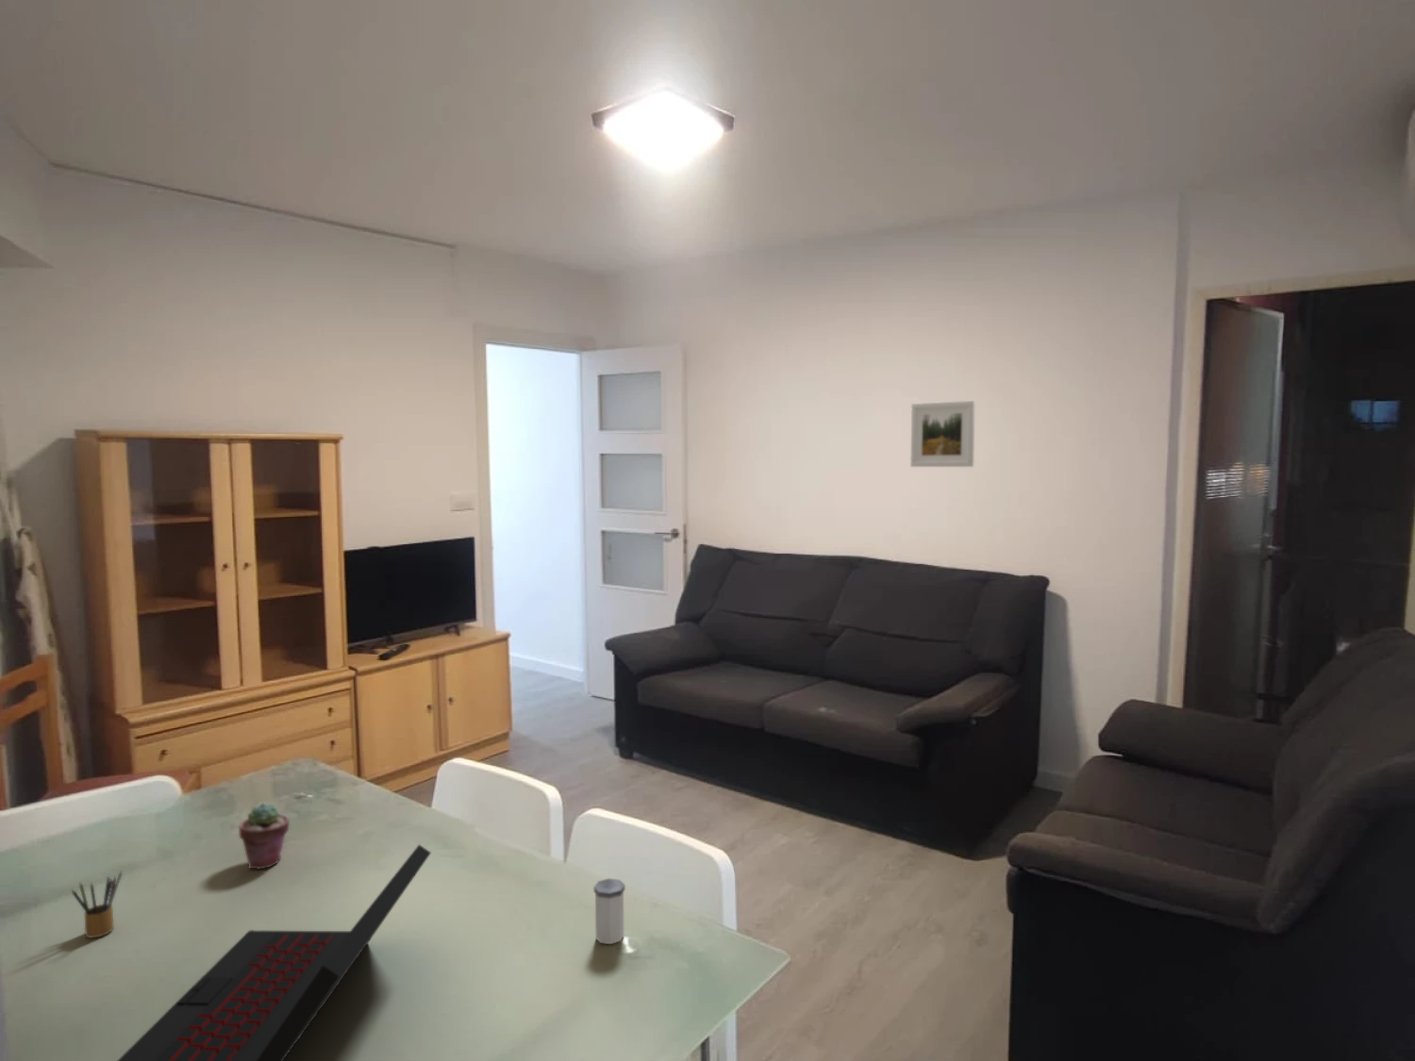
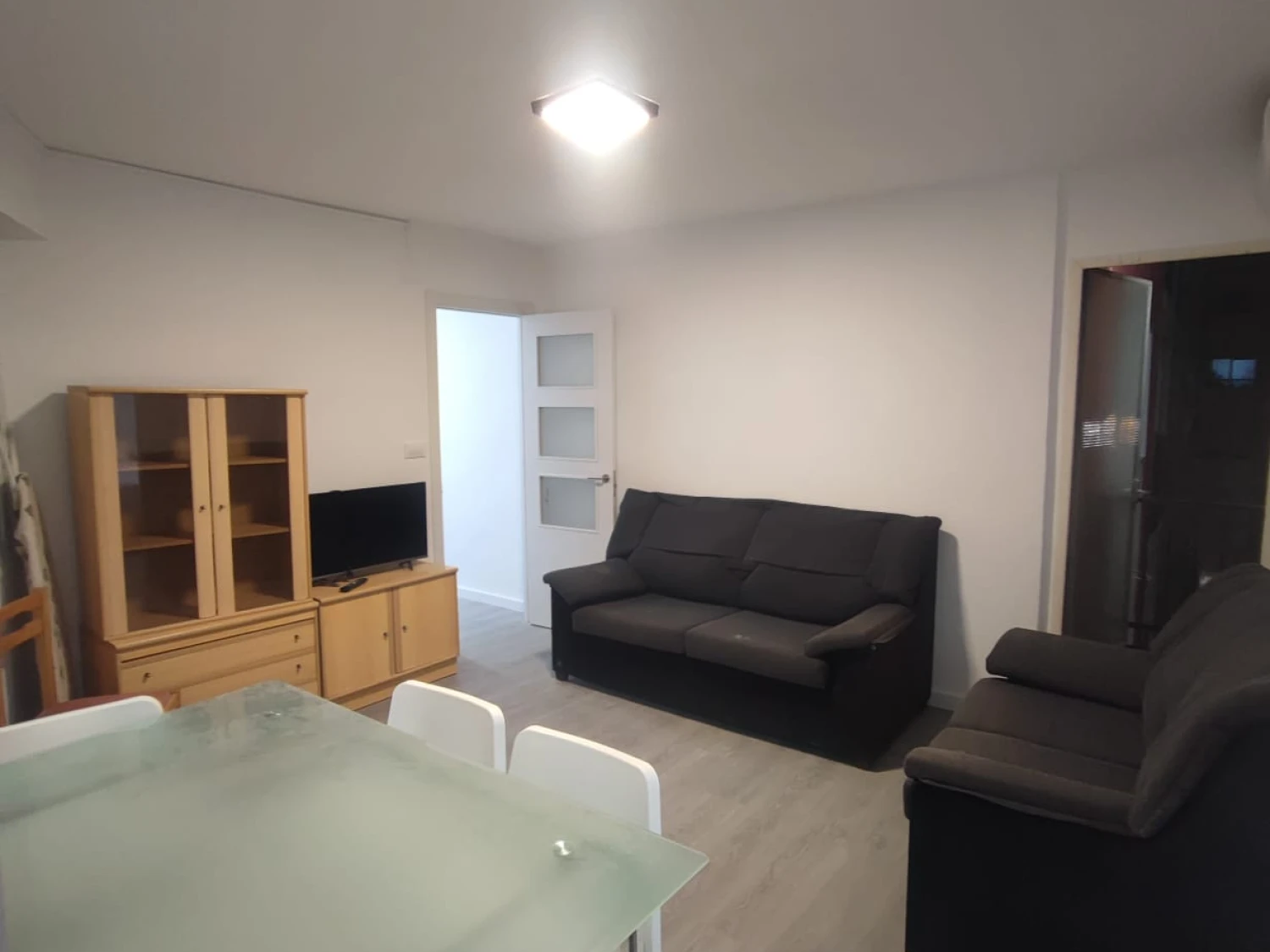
- salt shaker (609, 911)
- pencil box (96, 905)
- laptop (287, 954)
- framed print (941, 434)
- potted succulent (264, 833)
